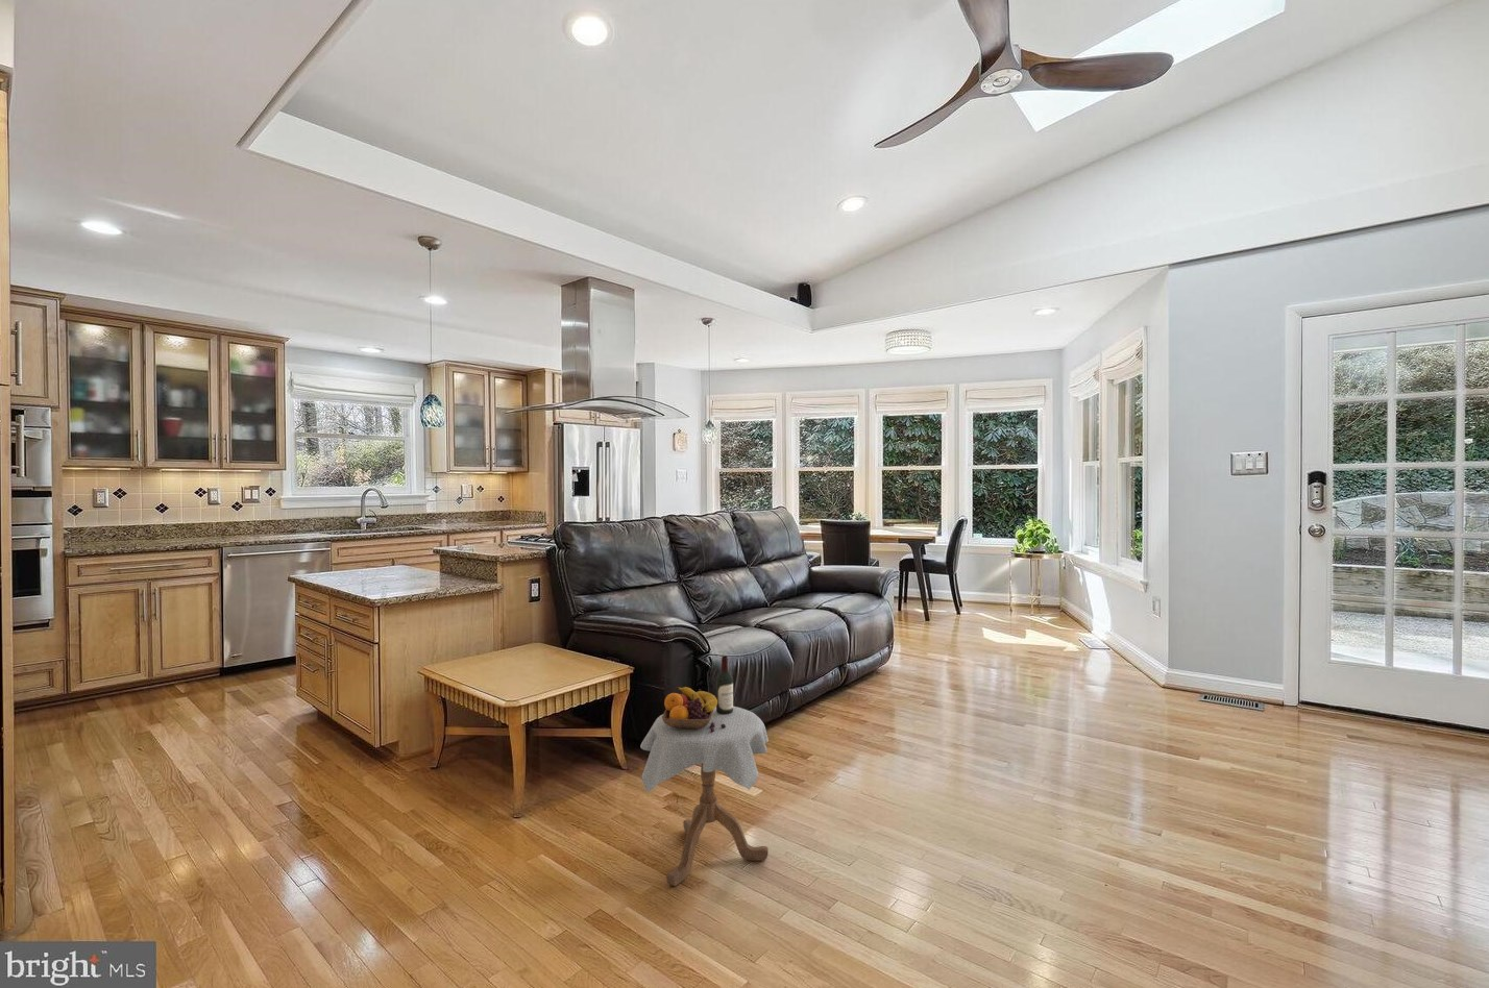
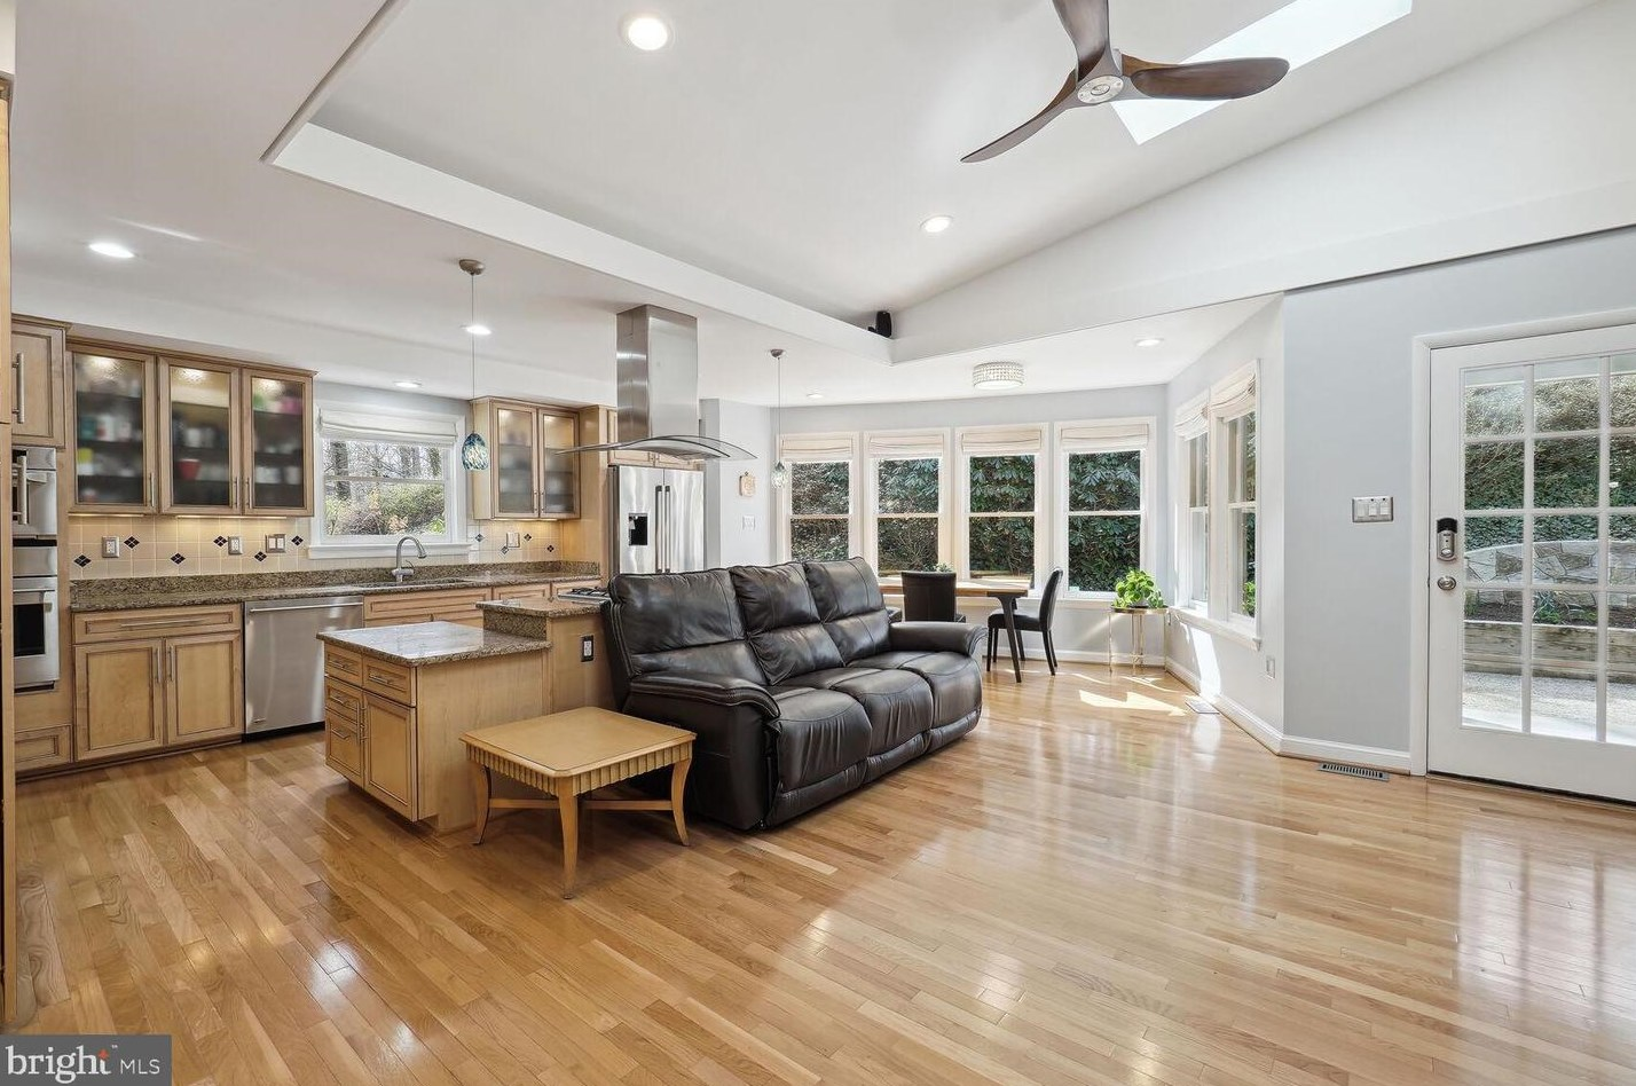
- side table (704, 760)
